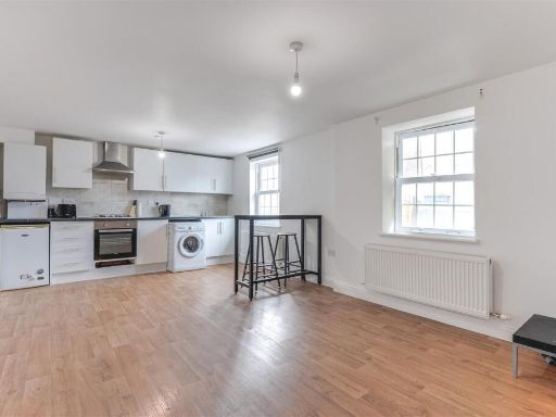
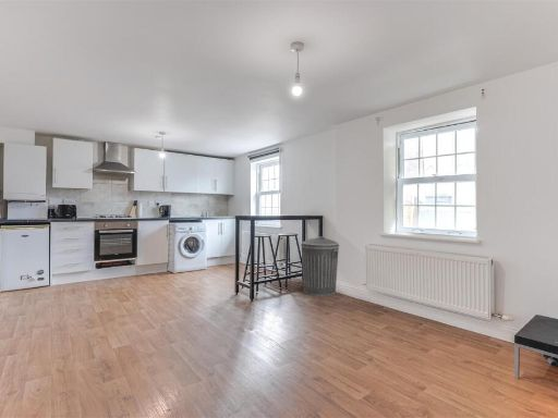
+ trash can (319, 263)
